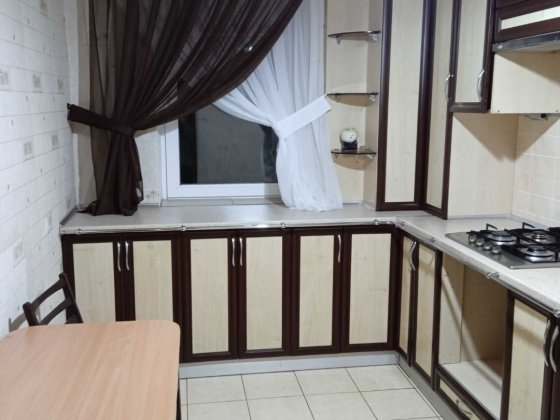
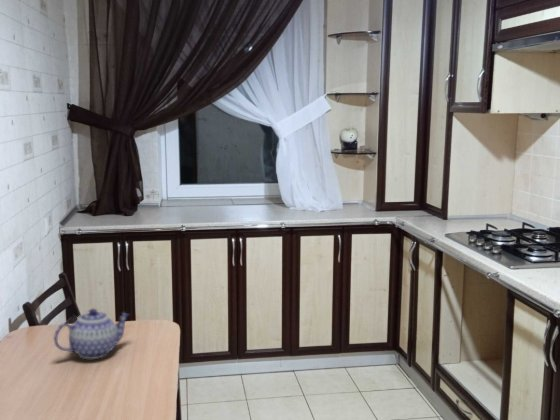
+ teapot (93, 331)
